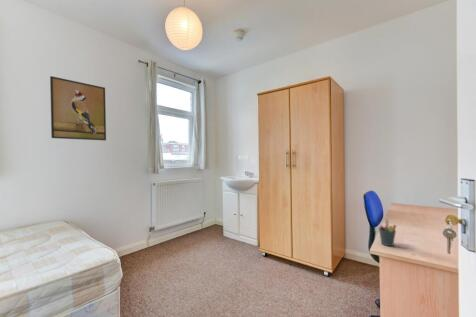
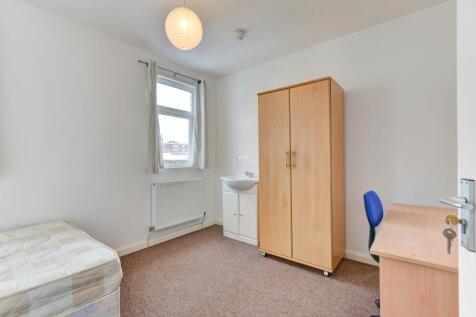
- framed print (80, 110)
- pen holder (387, 232)
